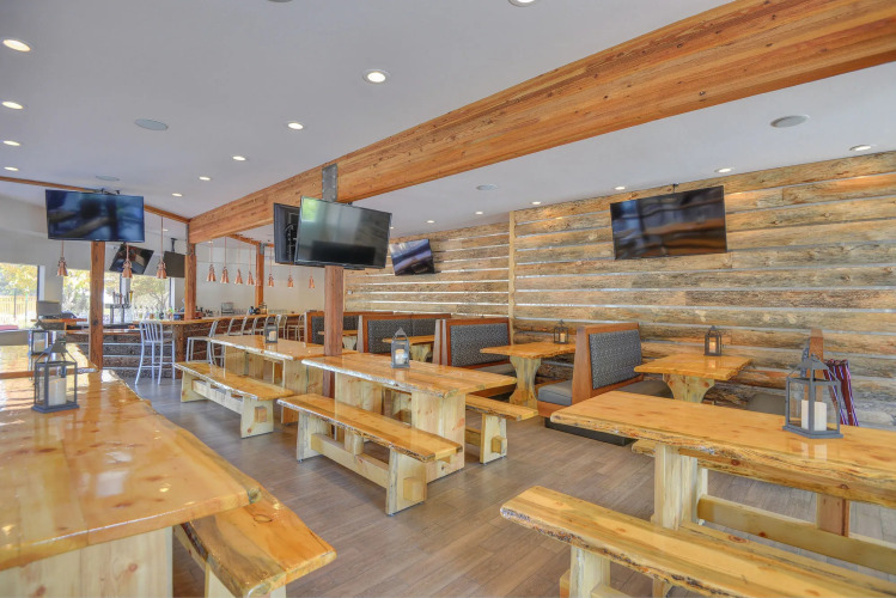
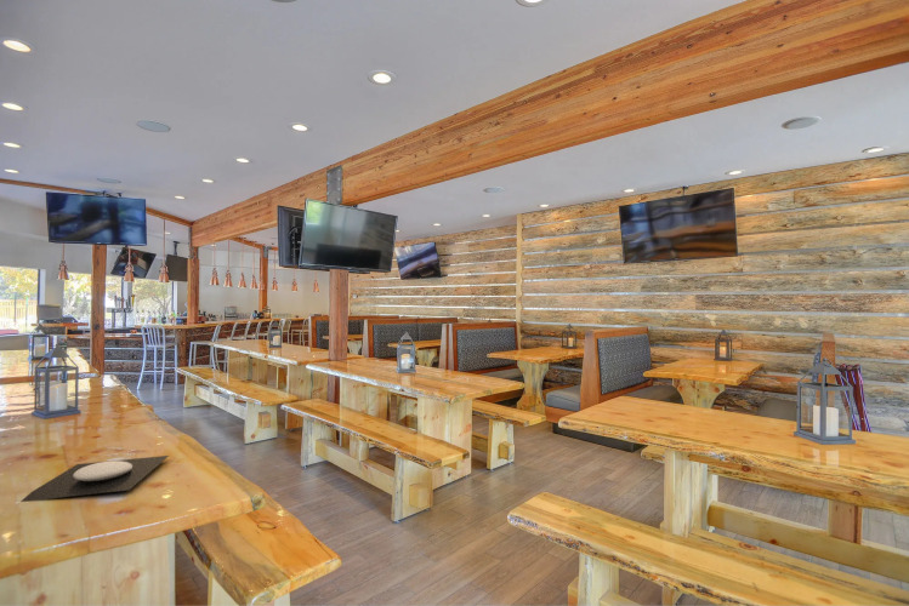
+ plate (101, 470)
